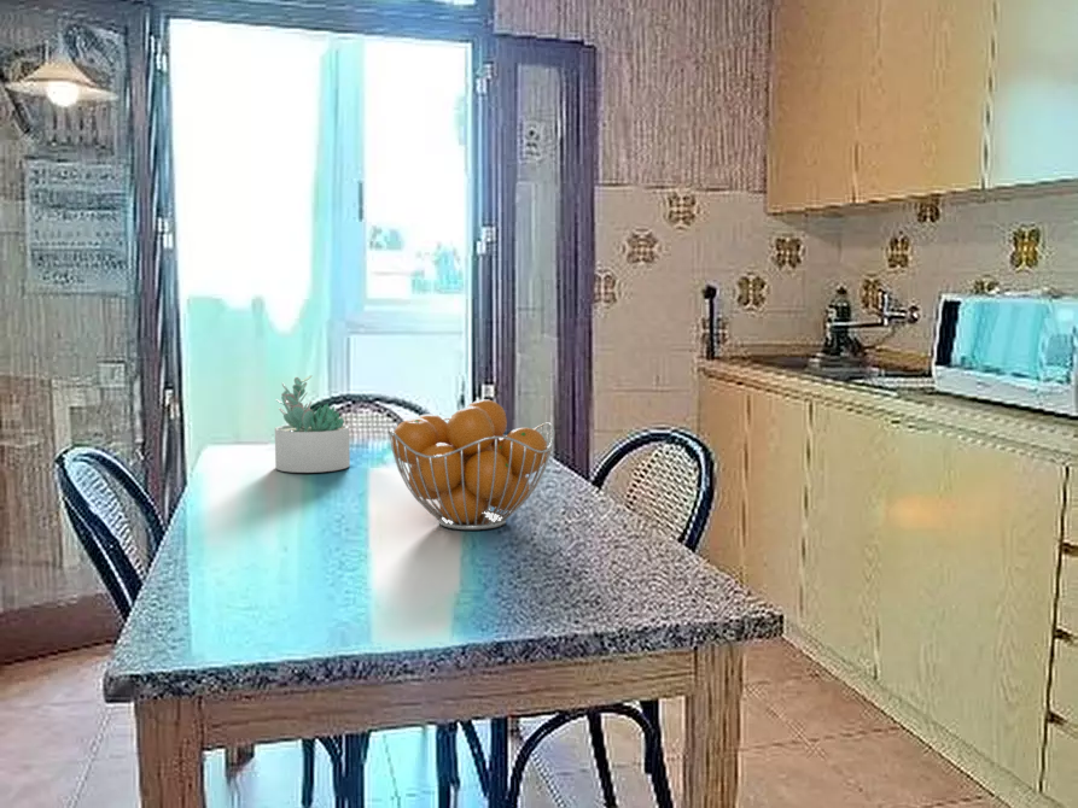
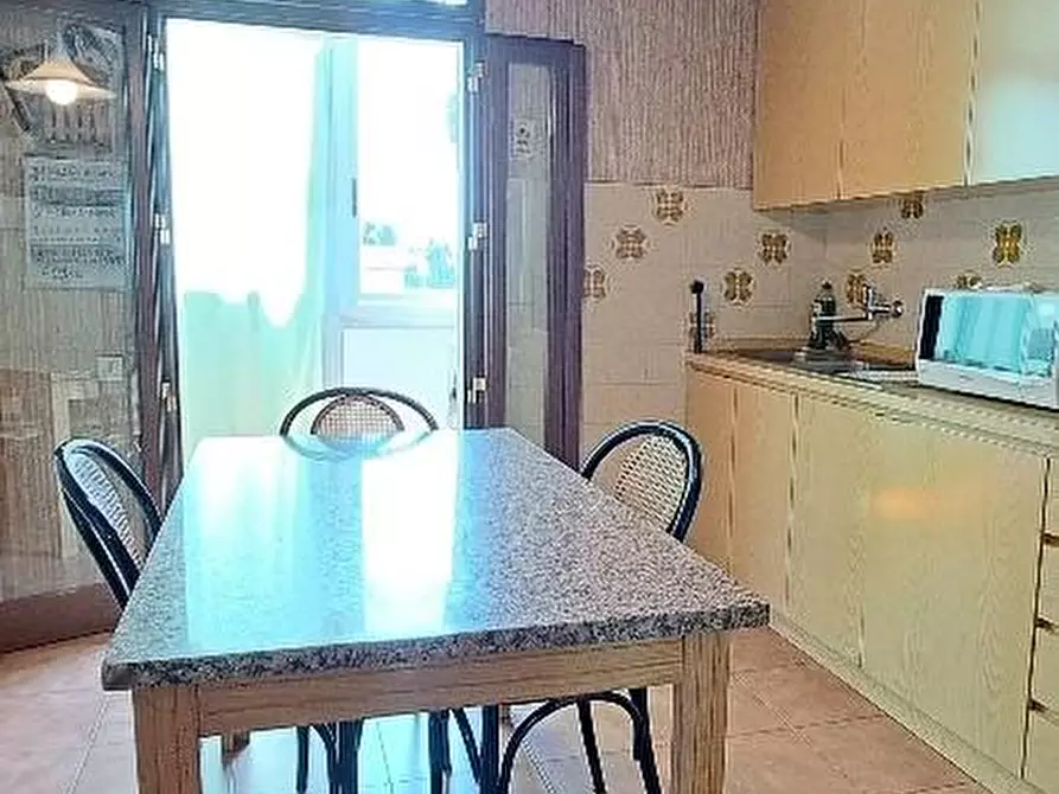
- fruit basket (472, 462)
- succulent plant (313, 420)
